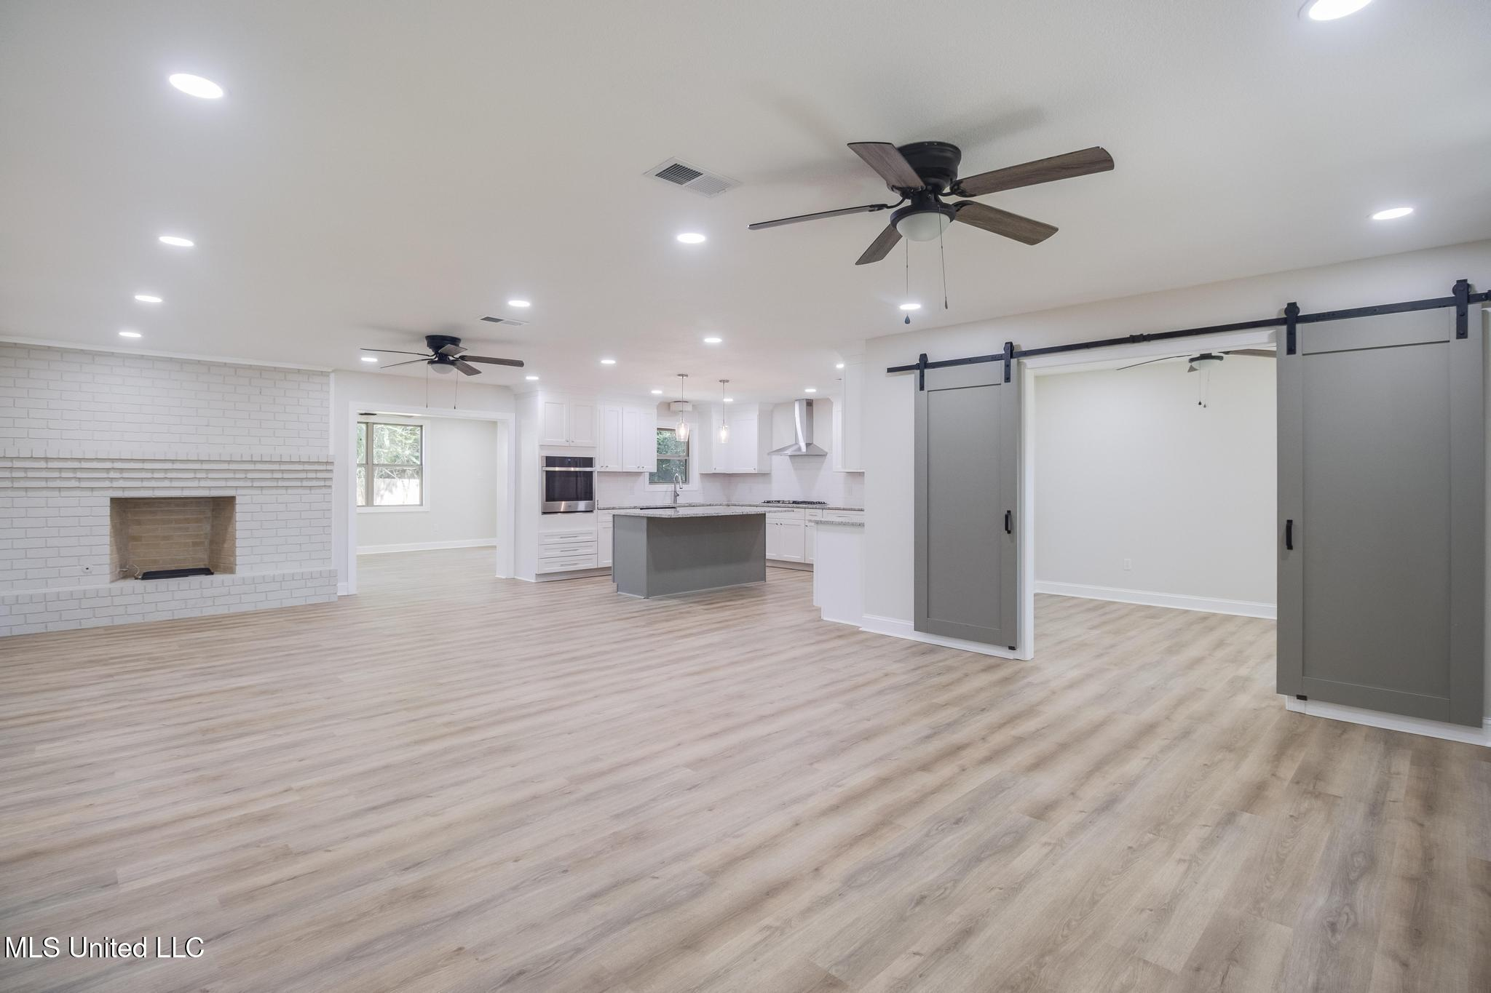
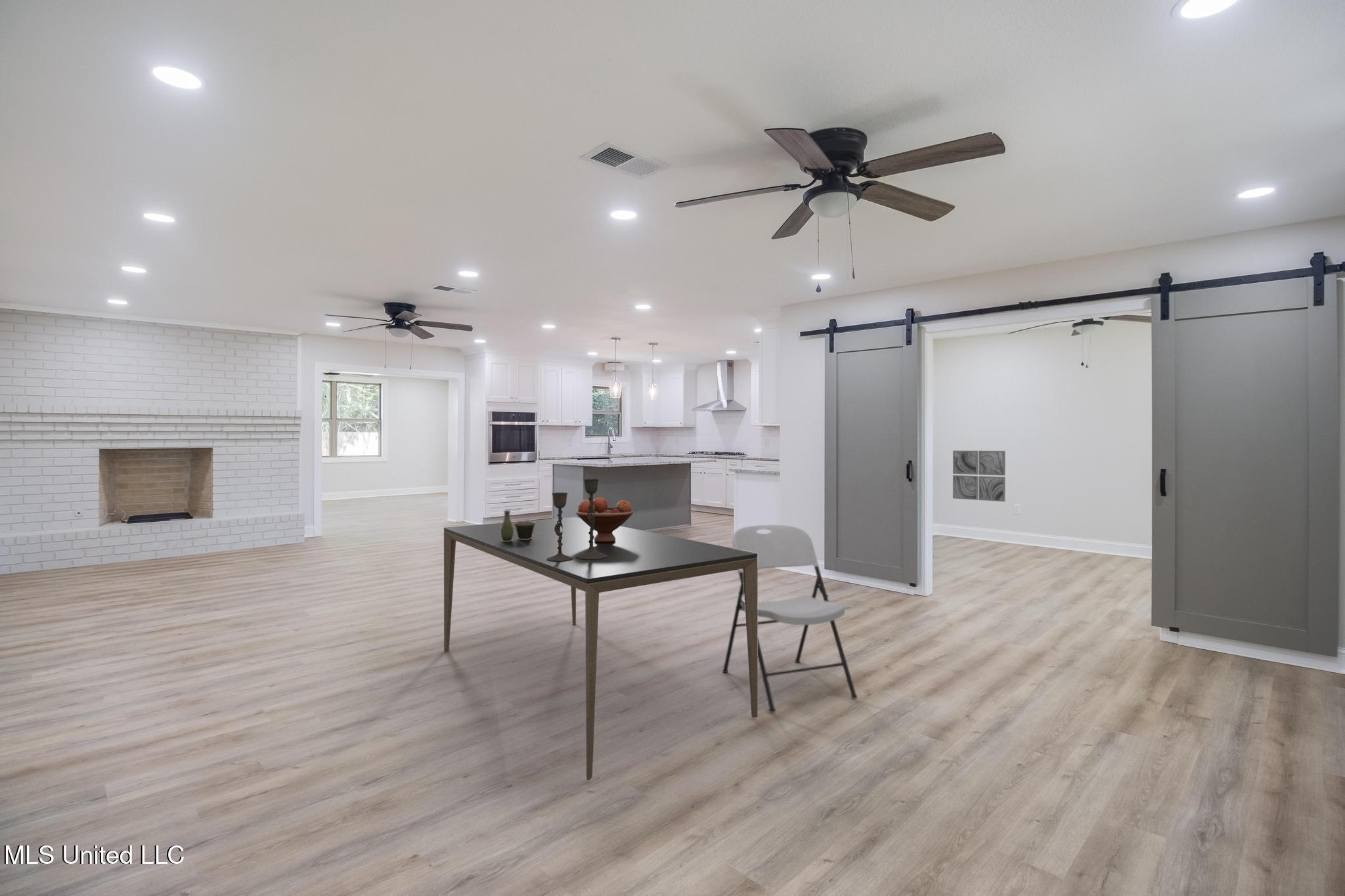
+ wall art (979, 476)
+ dining table (575, 609)
+ vase (518, 524)
+ fruit bowl (605, 519)
+ candlestick (587, 516)
+ chair (785, 608)
